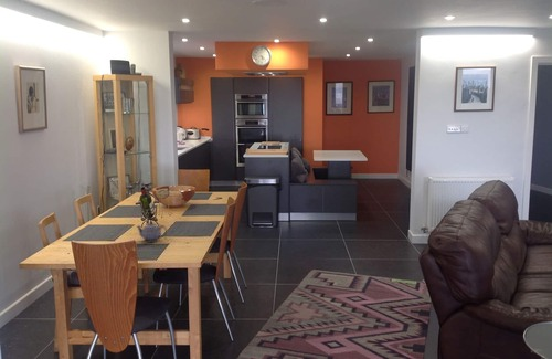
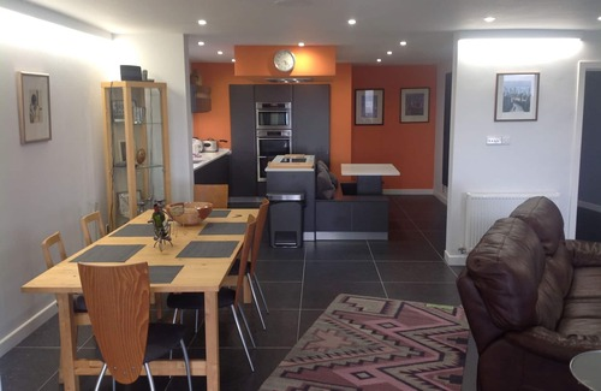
- teapot (151, 231)
